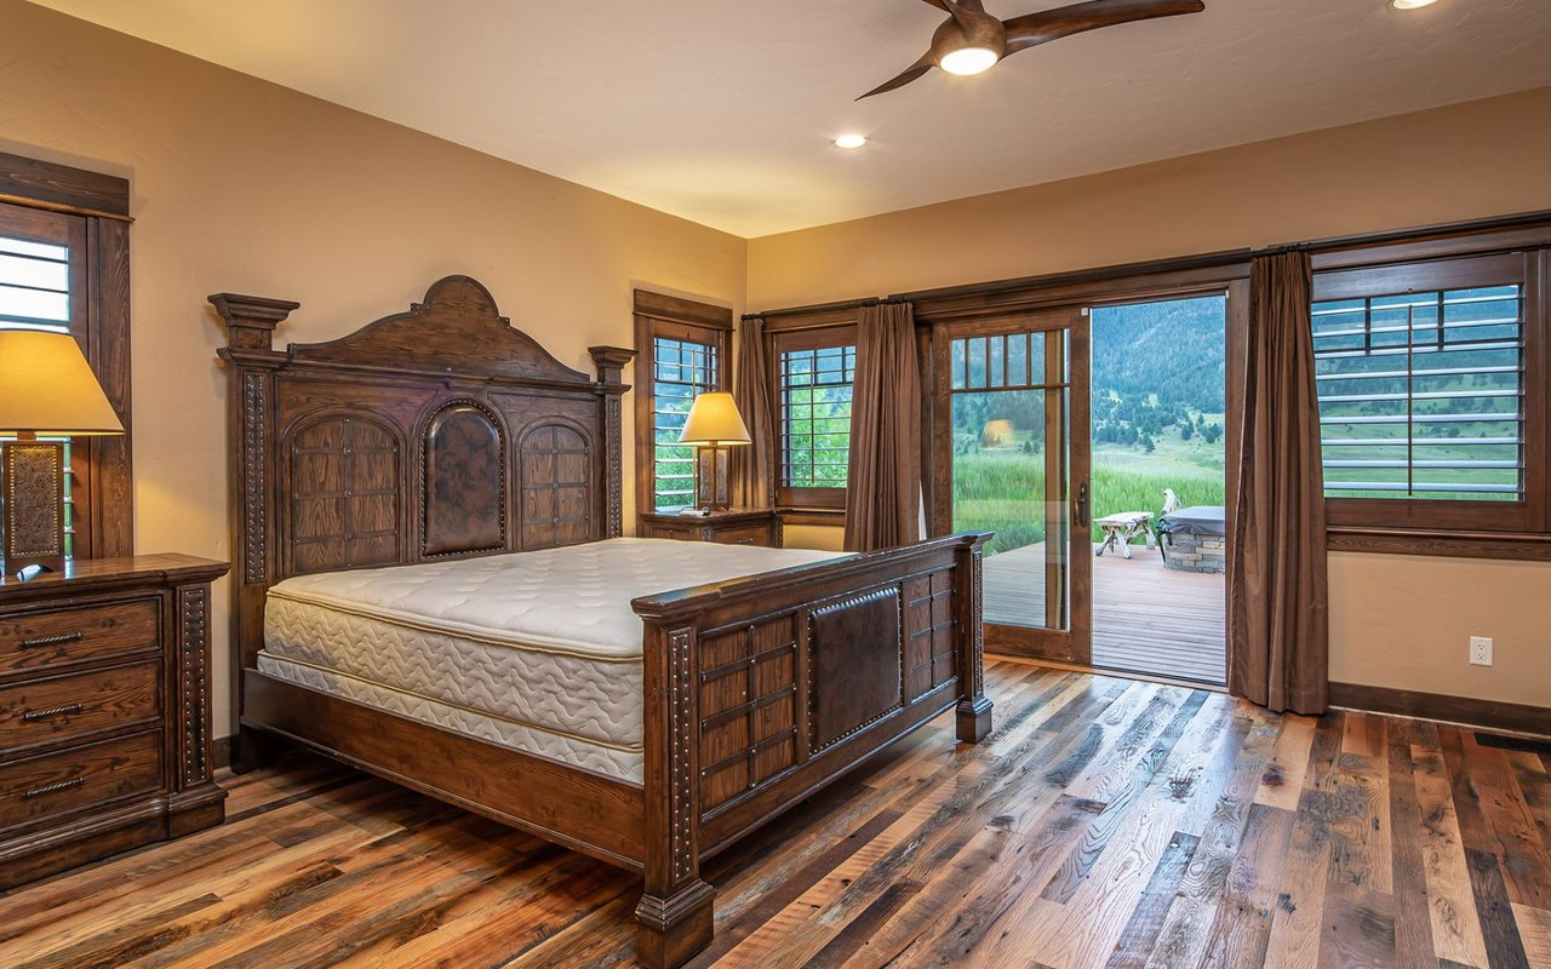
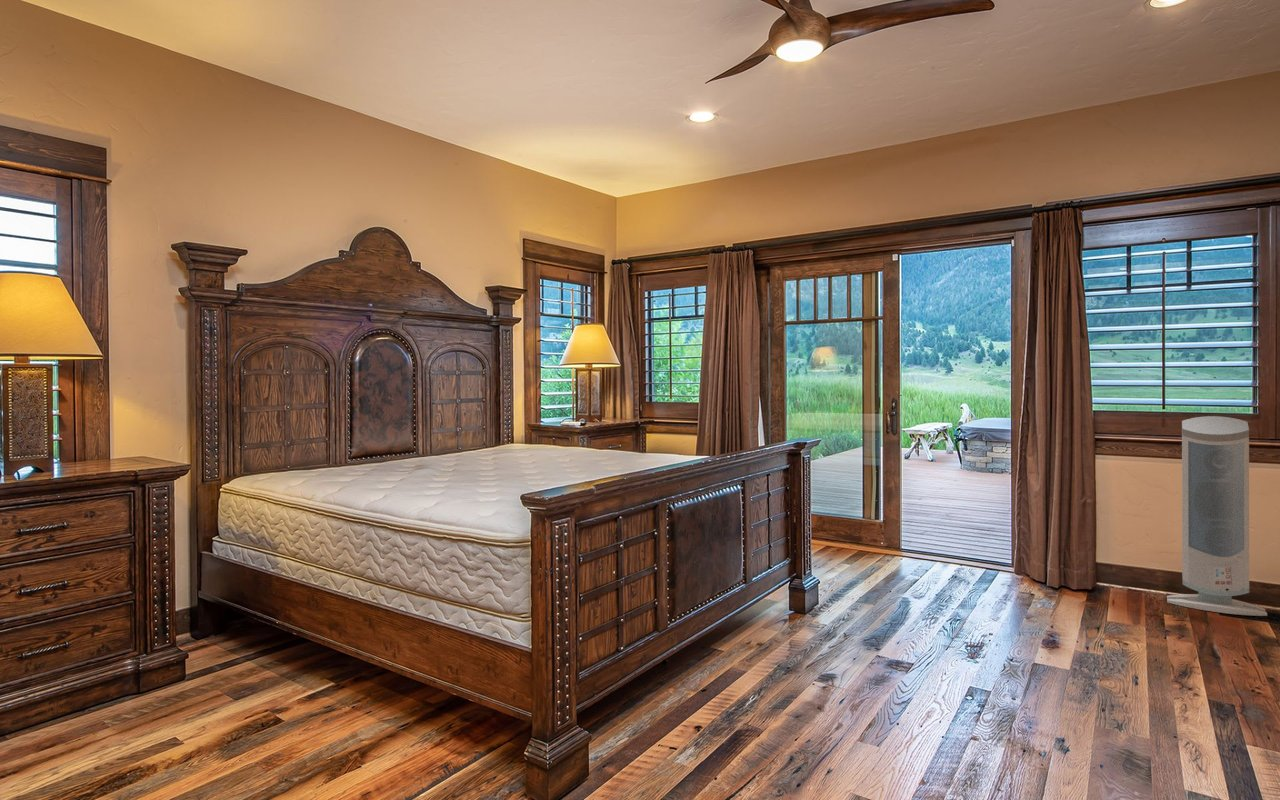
+ air purifier (1214, 511)
